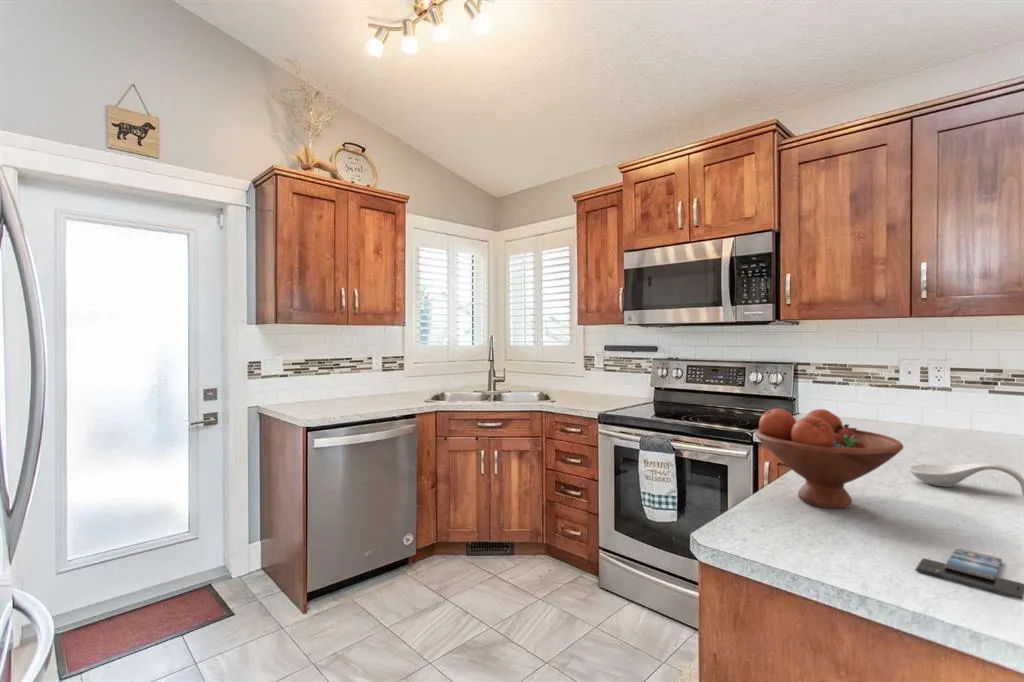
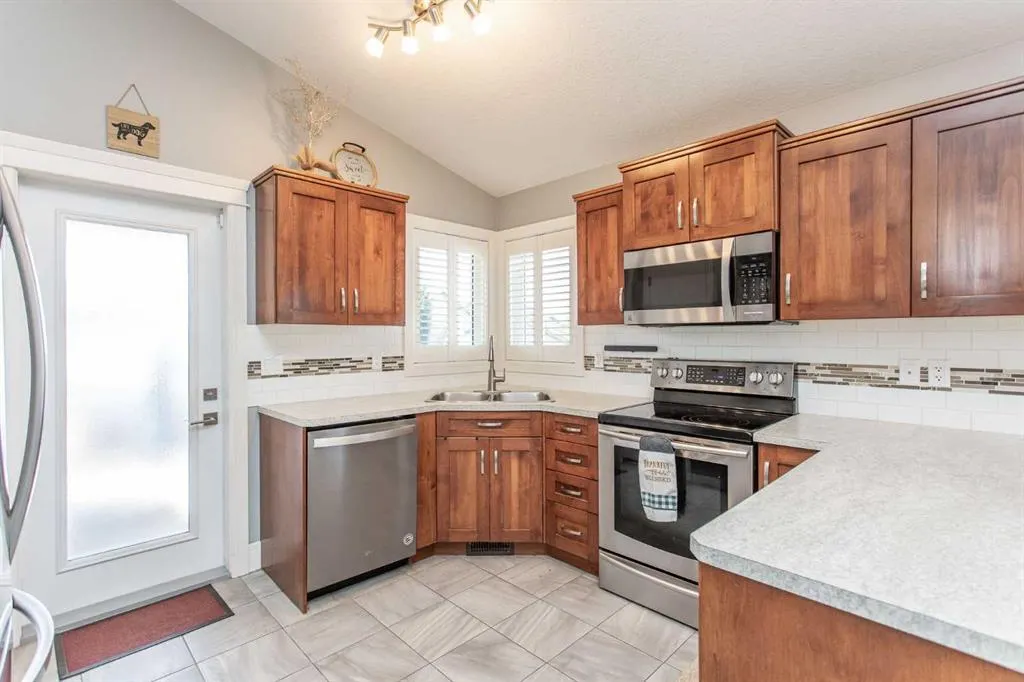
- smartphone (972, 566)
- spoon rest (965, 474)
- fruit bowl (824, 456)
